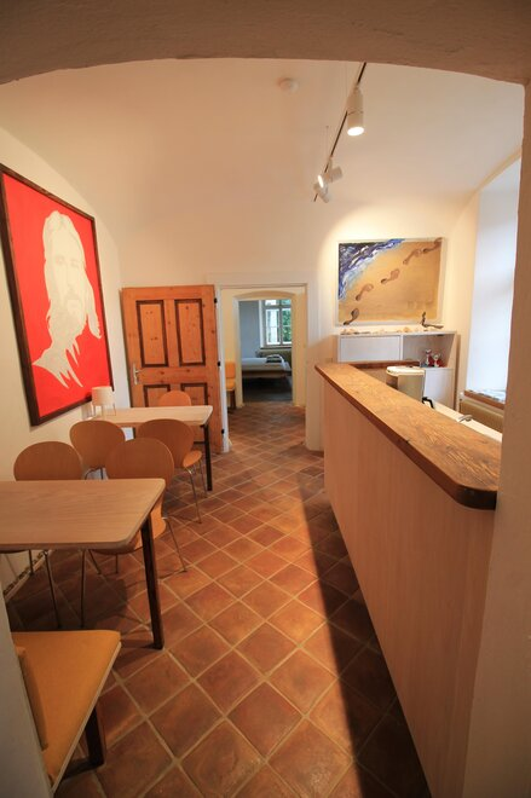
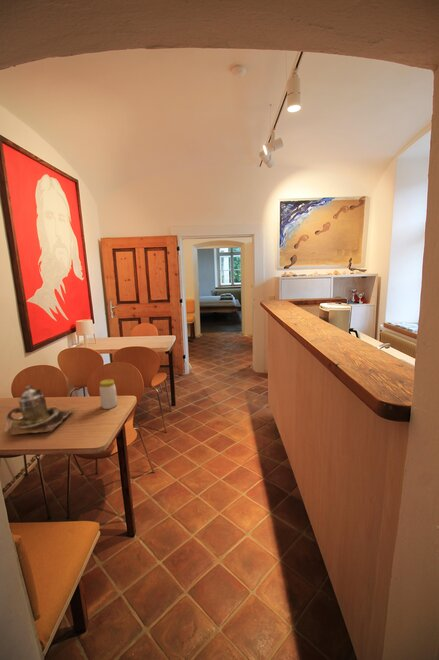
+ teapot (39, 403)
+ jar (108, 393)
